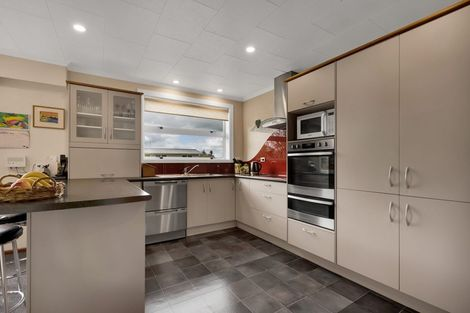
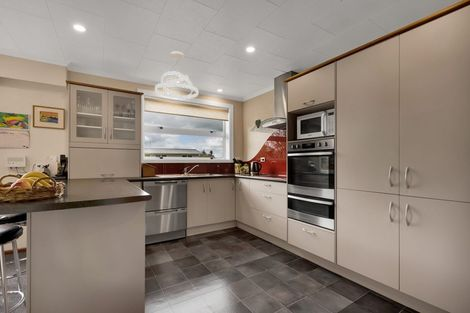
+ pendant light (177, 74)
